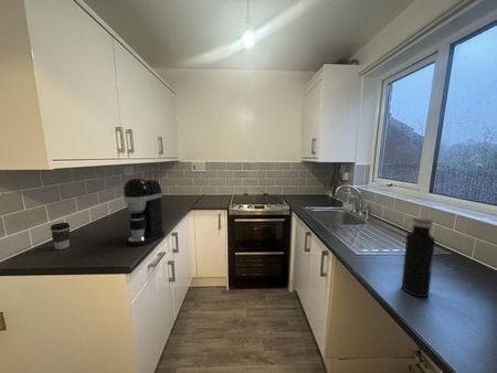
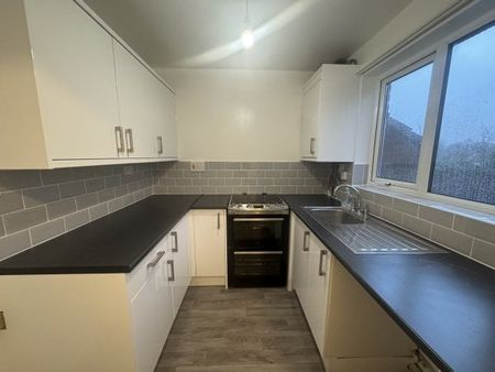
- coffee cup (61, 235)
- coffee maker (145, 209)
- water bottle (417, 255)
